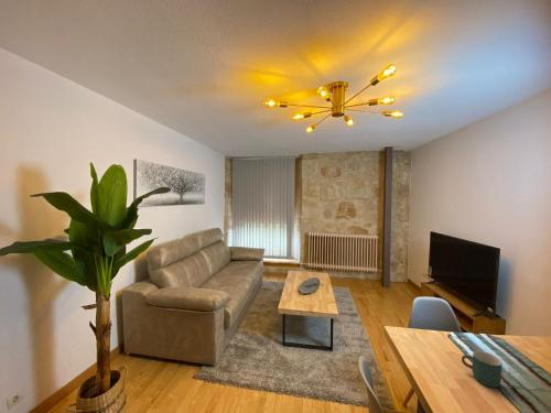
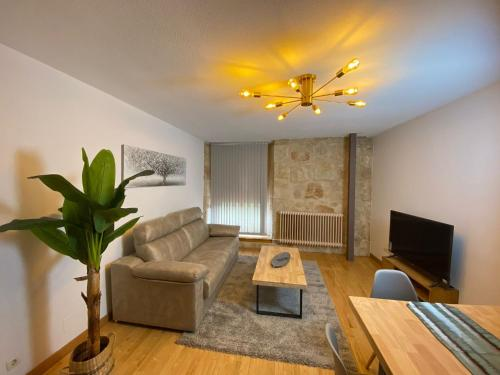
- mug (480, 367)
